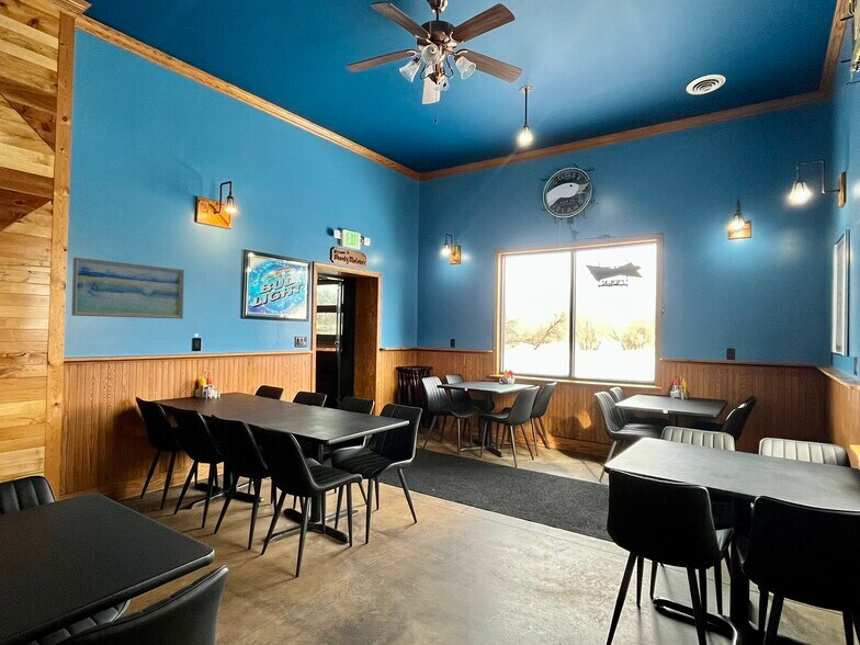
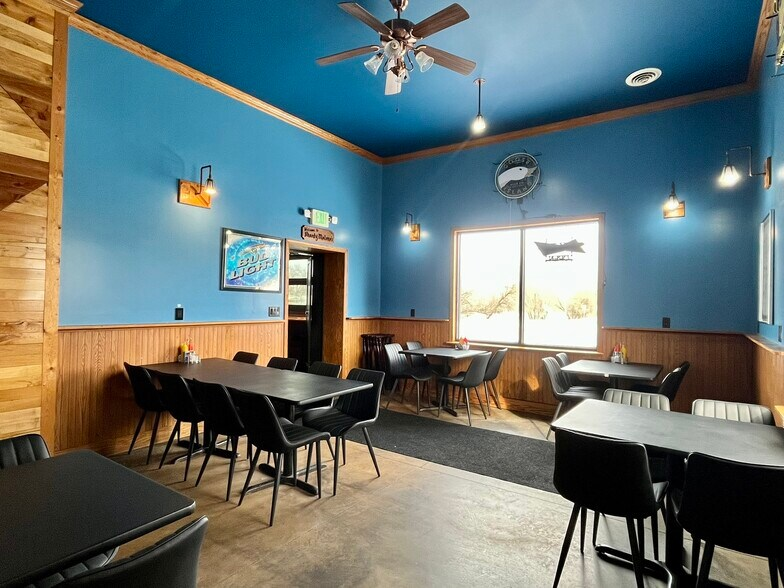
- wall art (132, 291)
